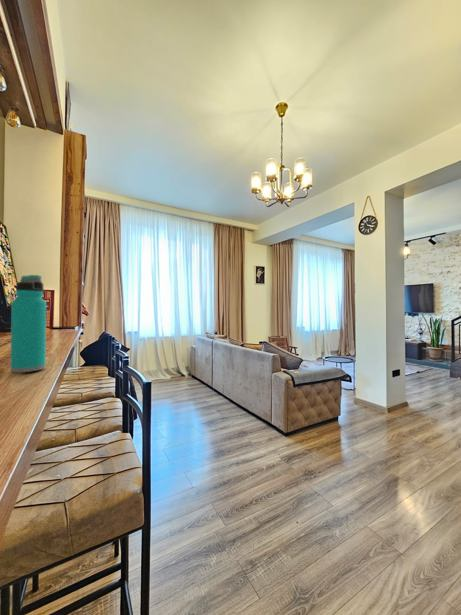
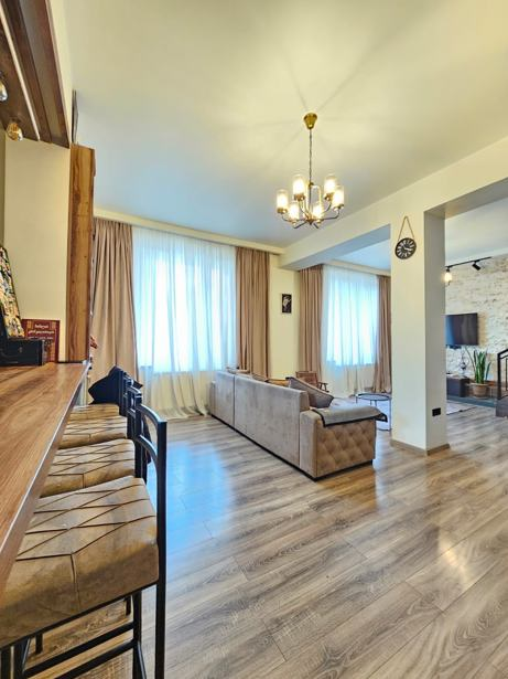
- water bottle (29, 322)
